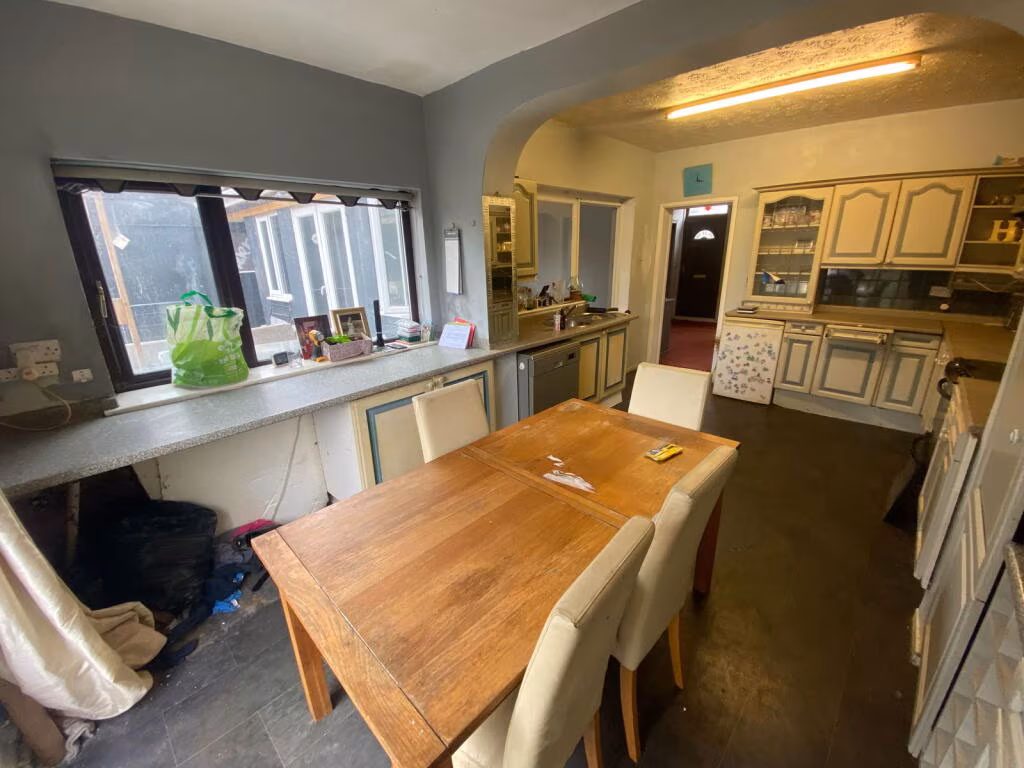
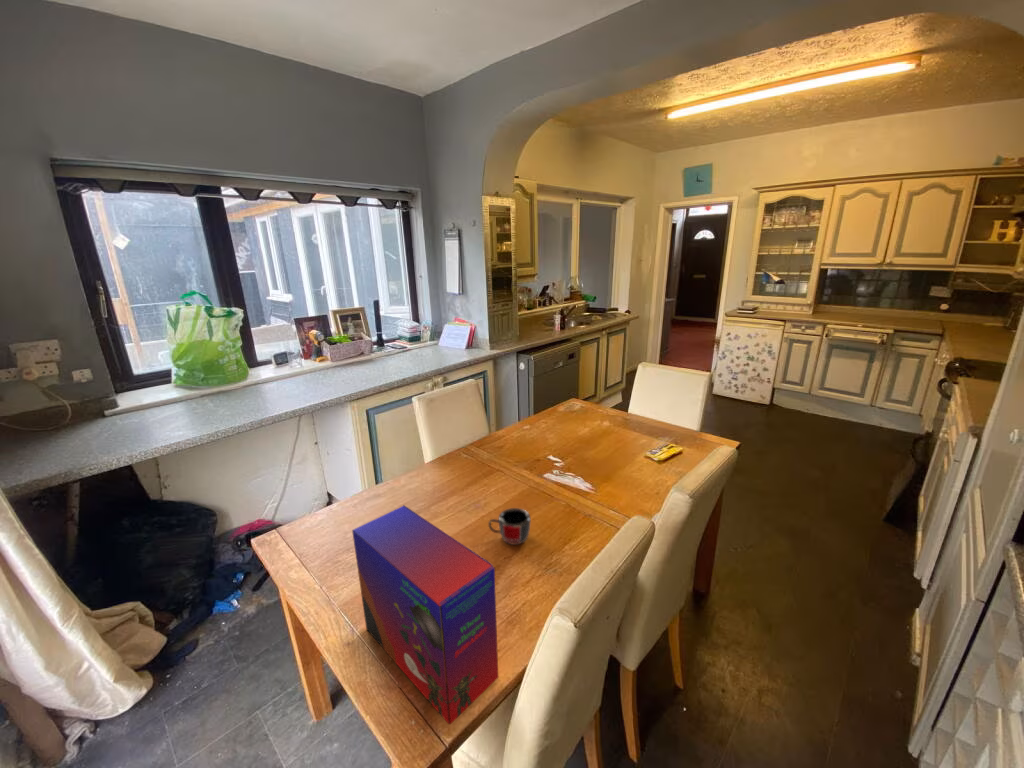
+ mug (509, 526)
+ cereal box (423, 601)
